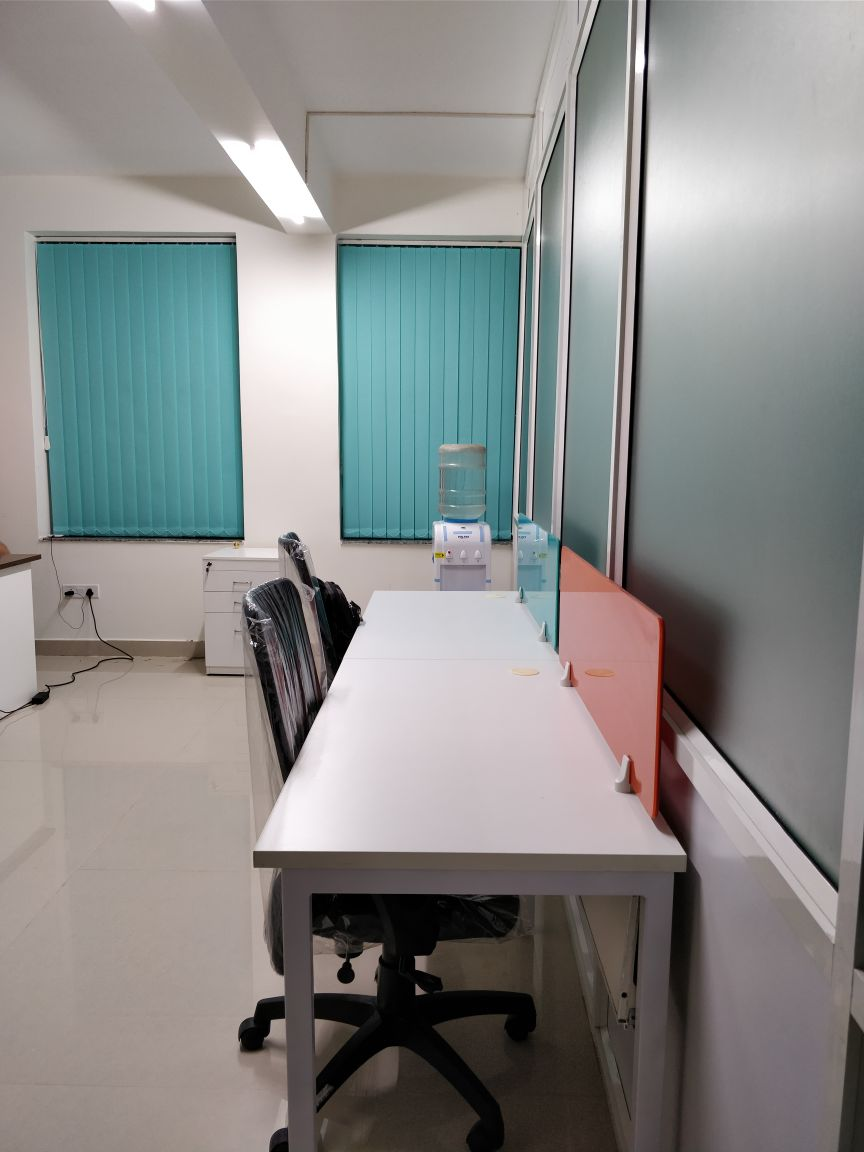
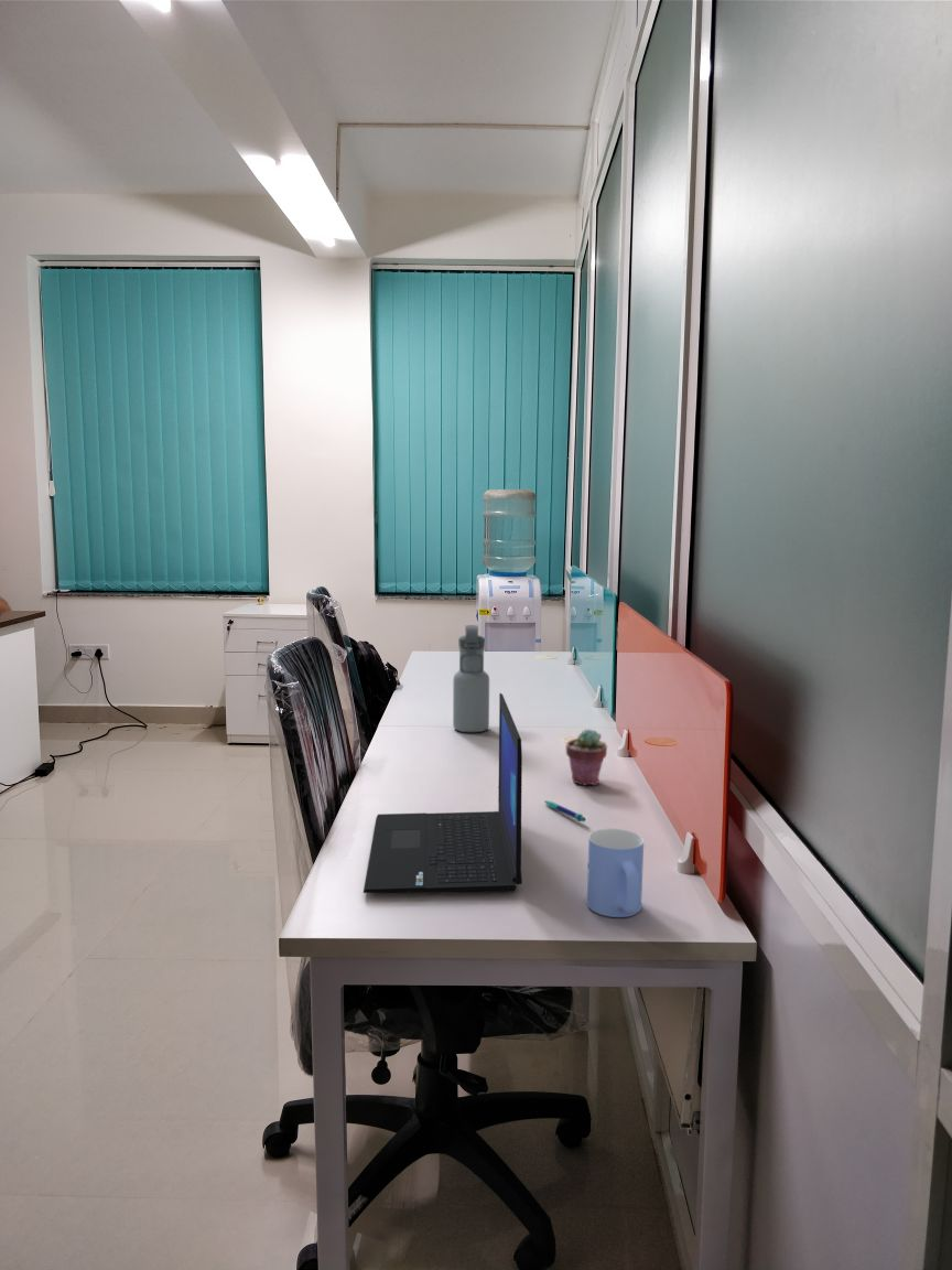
+ pen (563, 809)
+ mug (616, 876)
+ water bottle (470, 678)
+ laptop (443, 812)
+ potted succulent (586, 755)
